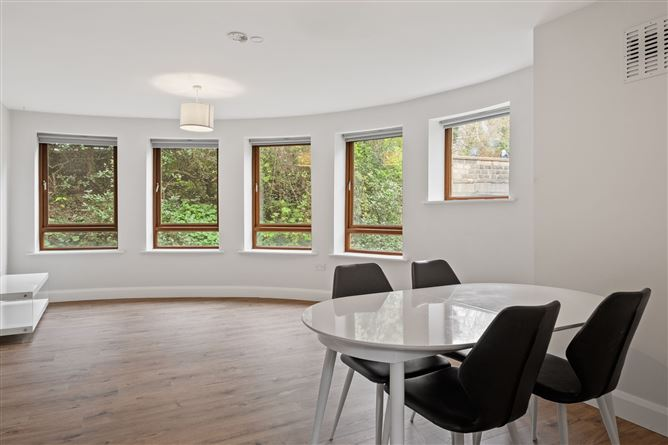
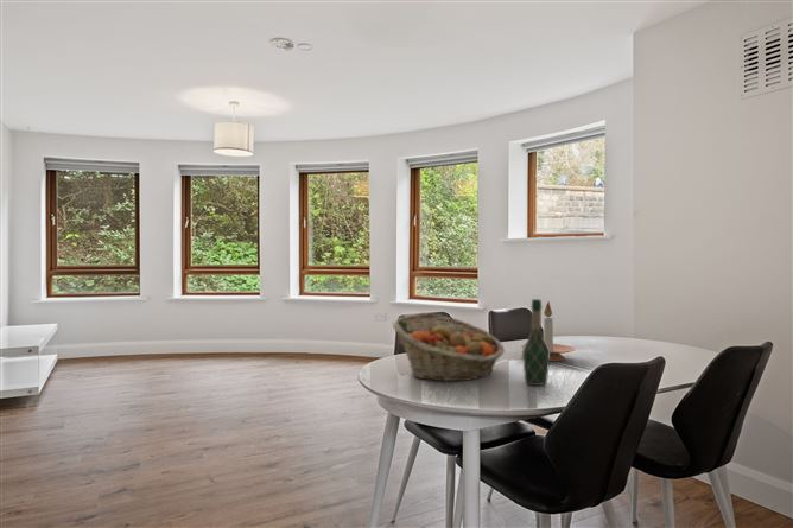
+ wine bottle (535, 341)
+ fruit basket (448, 344)
+ candle holder (547, 329)
